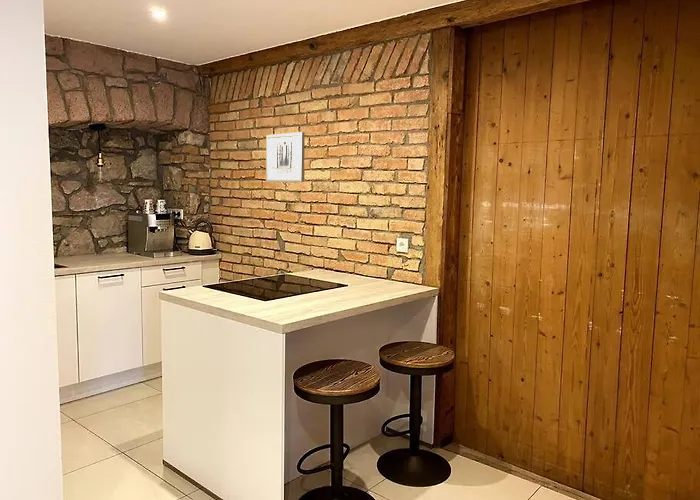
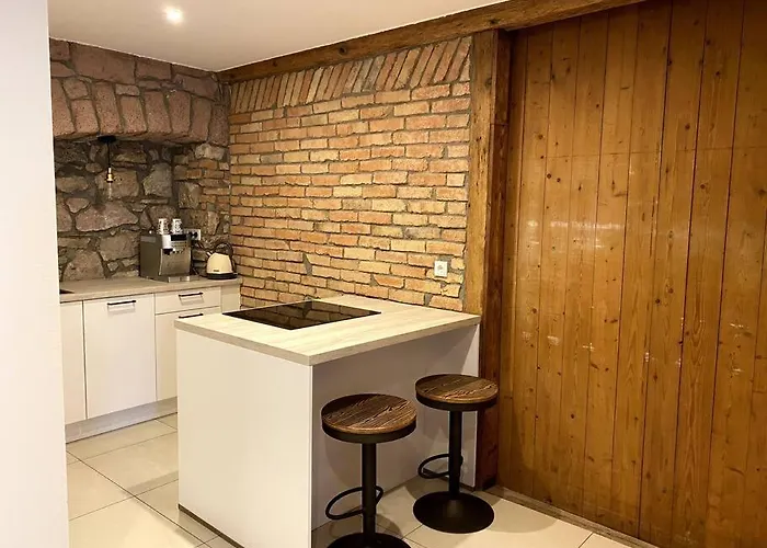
- wall art (284, 158)
